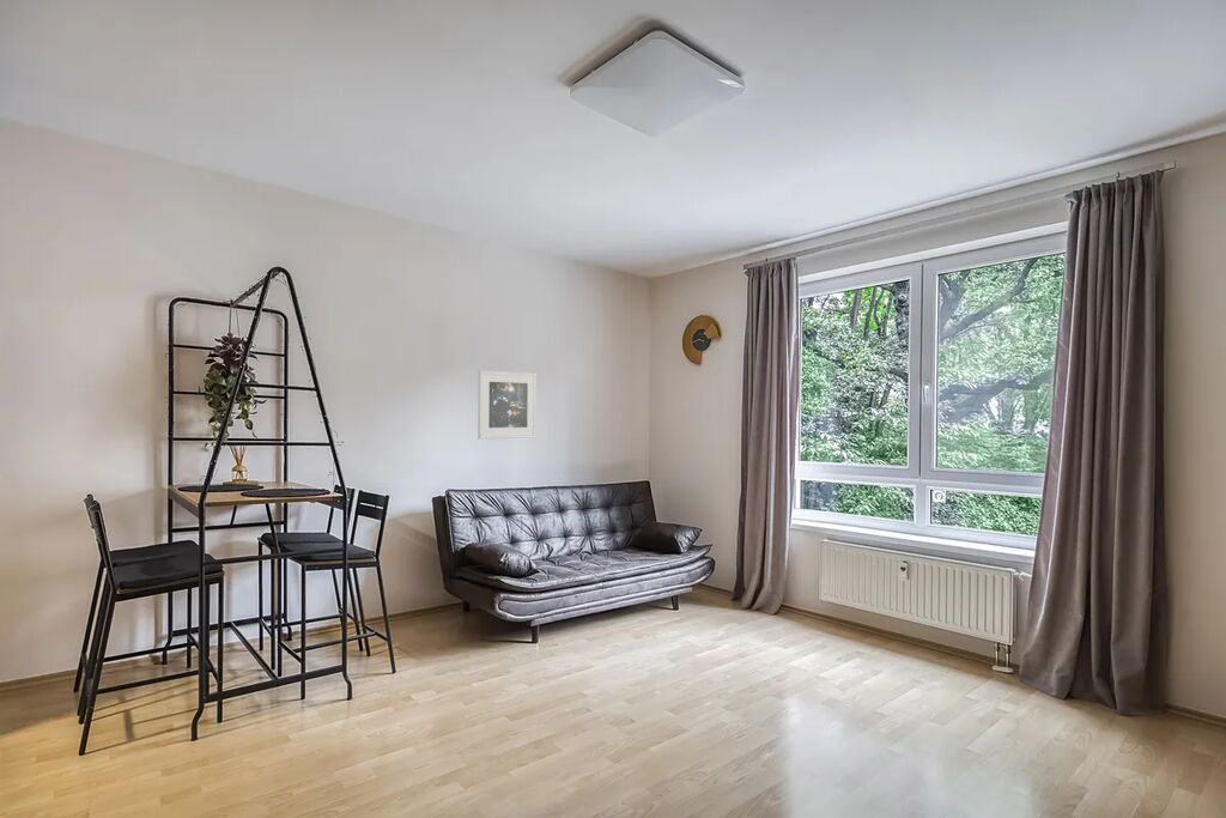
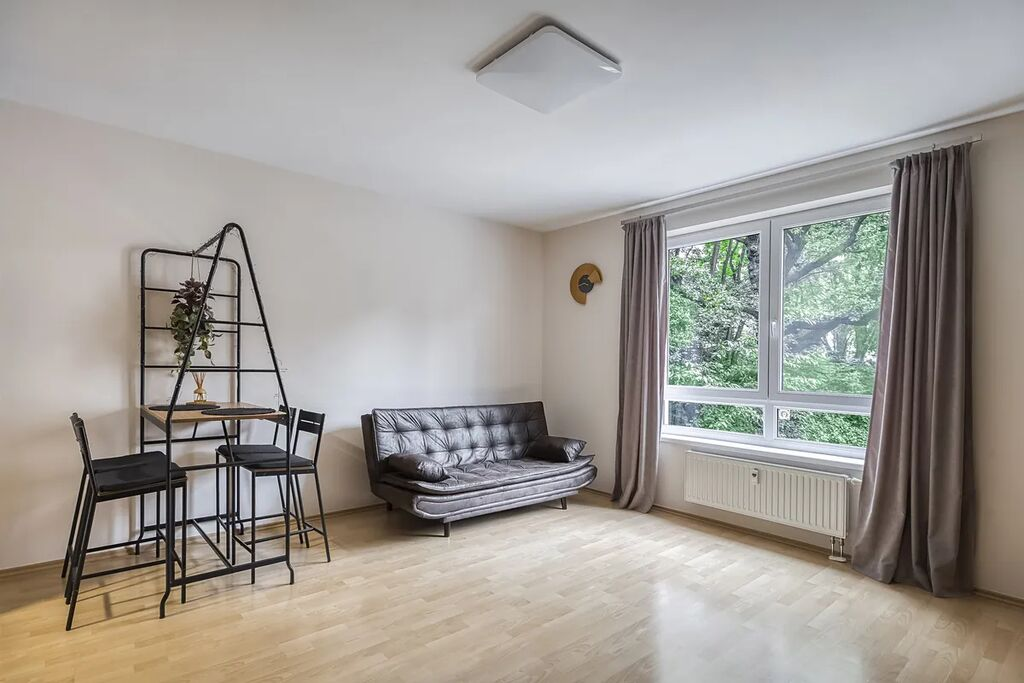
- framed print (508, 405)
